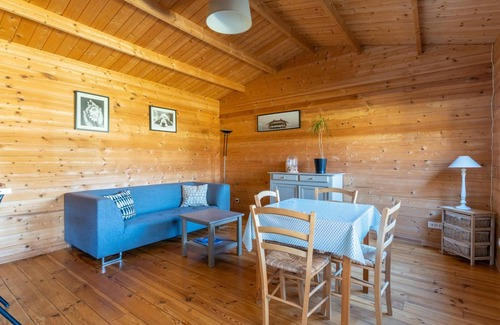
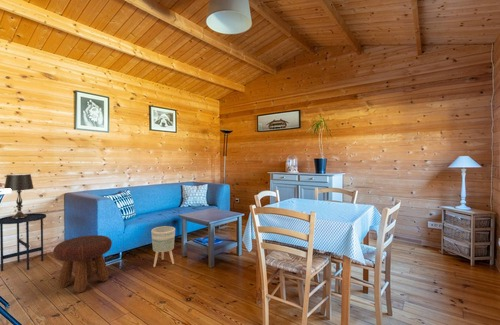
+ side table (22, 241)
+ footstool (84, 262)
+ table lamp (19, 196)
+ planter (163, 246)
